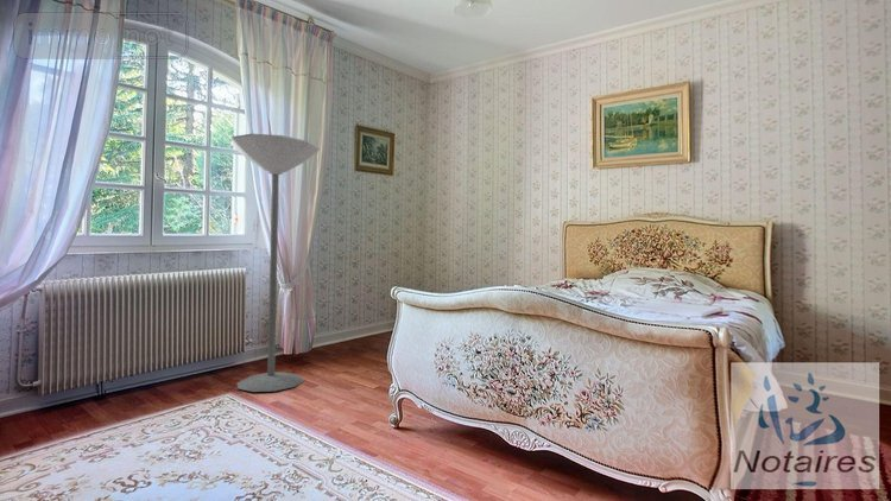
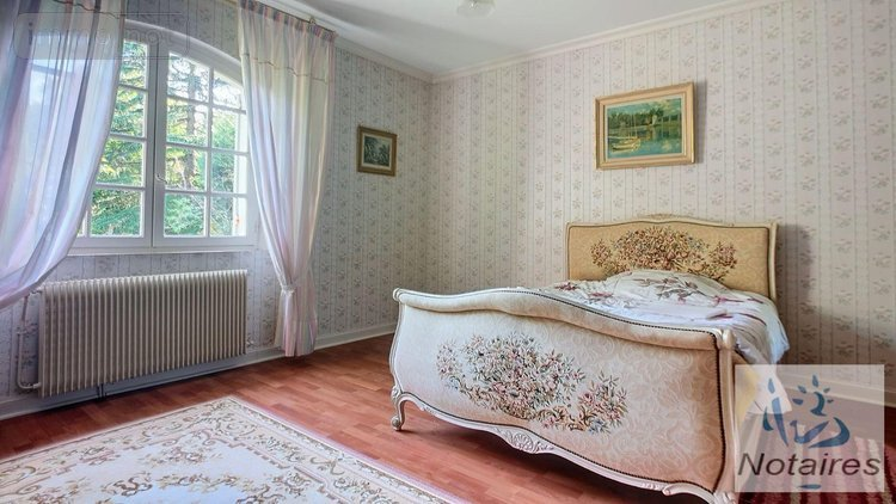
- floor lamp (273, 262)
